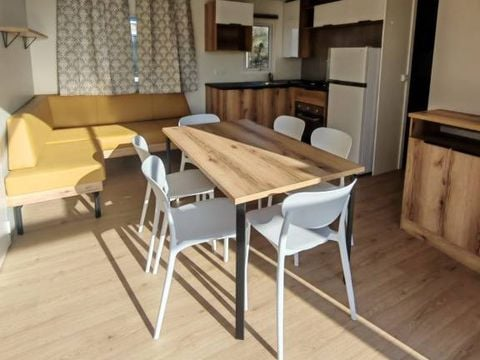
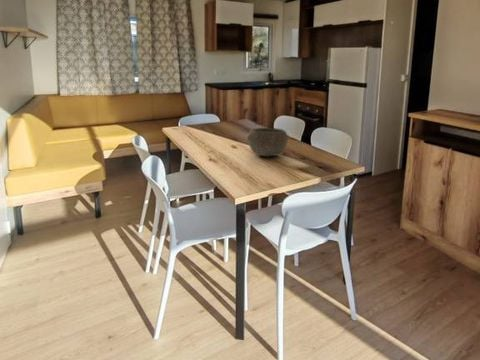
+ bowl (267, 142)
